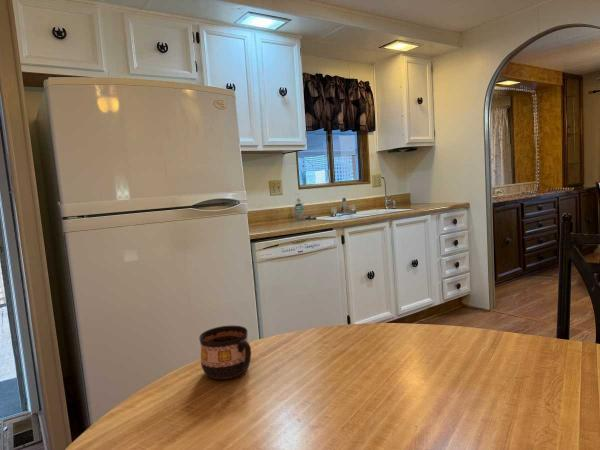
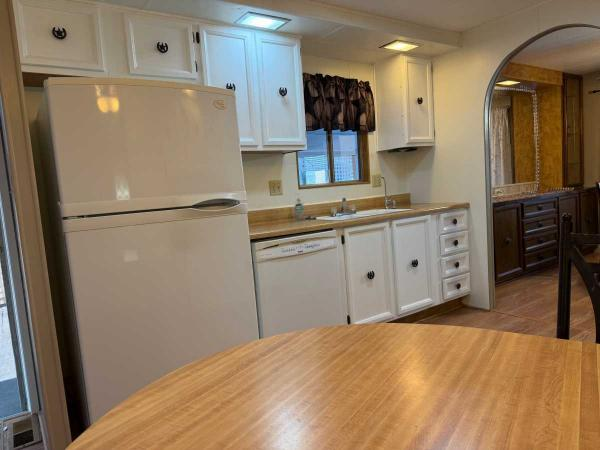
- cup (225, 353)
